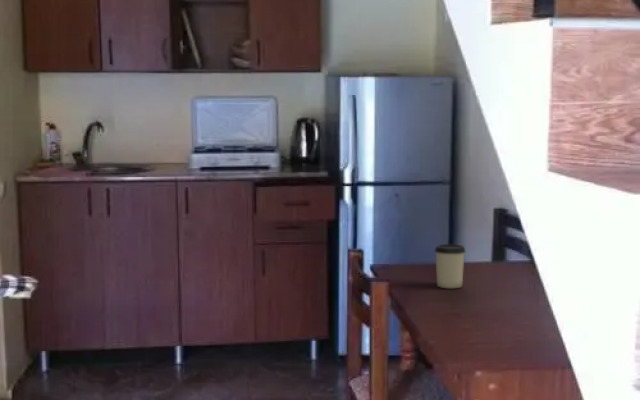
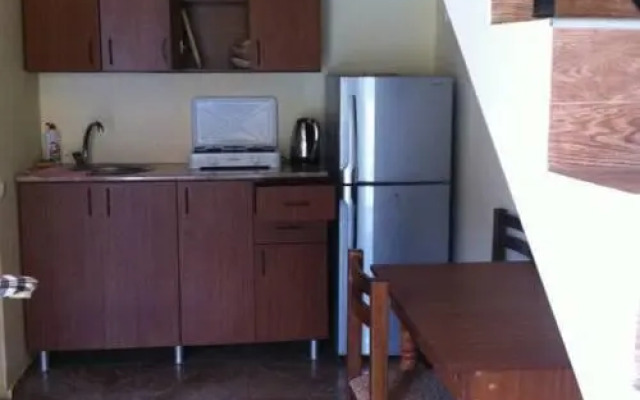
- cup (449, 266)
